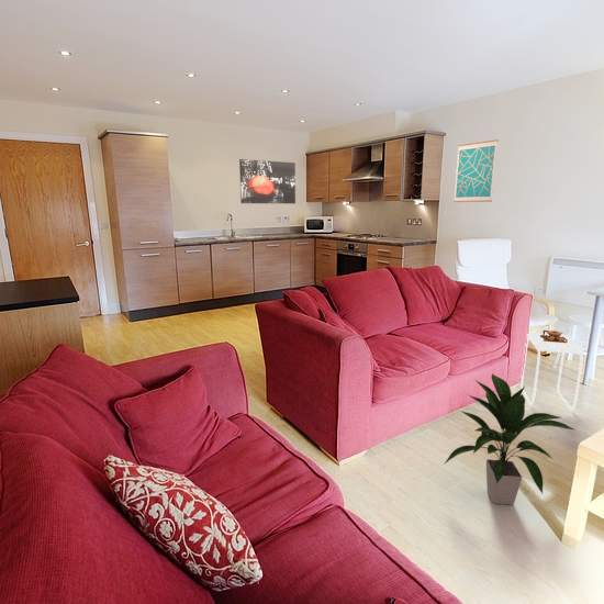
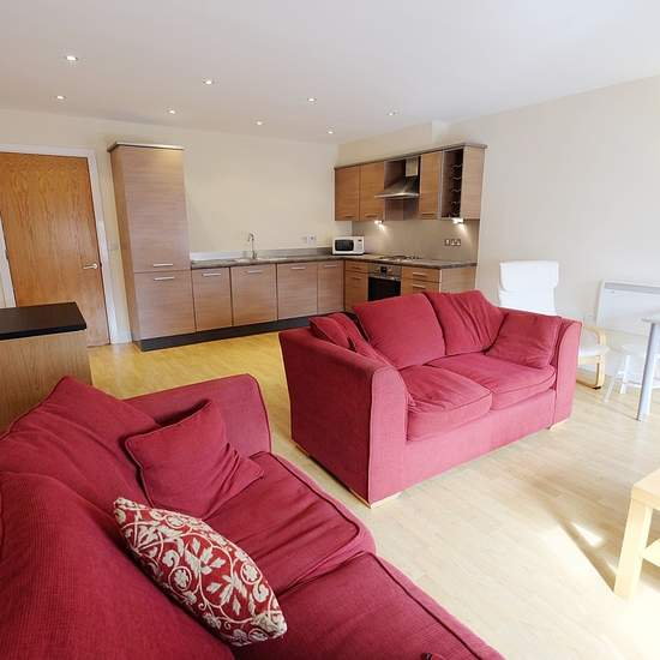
- wall art (474, 172)
- wall art (268, 182)
- side table (560, 367)
- indoor plant (501, 438)
